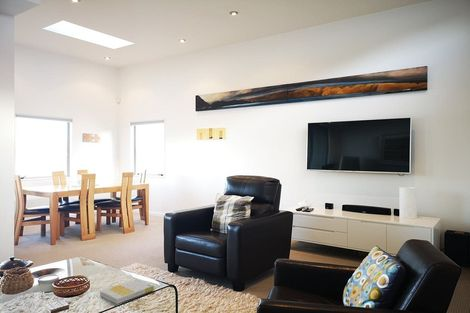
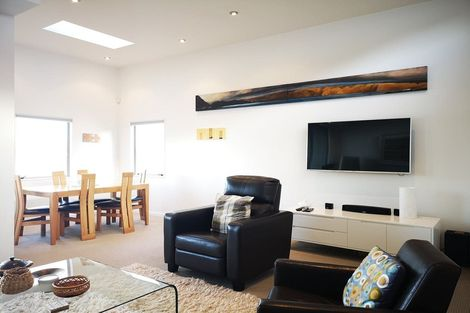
- book (127, 290)
